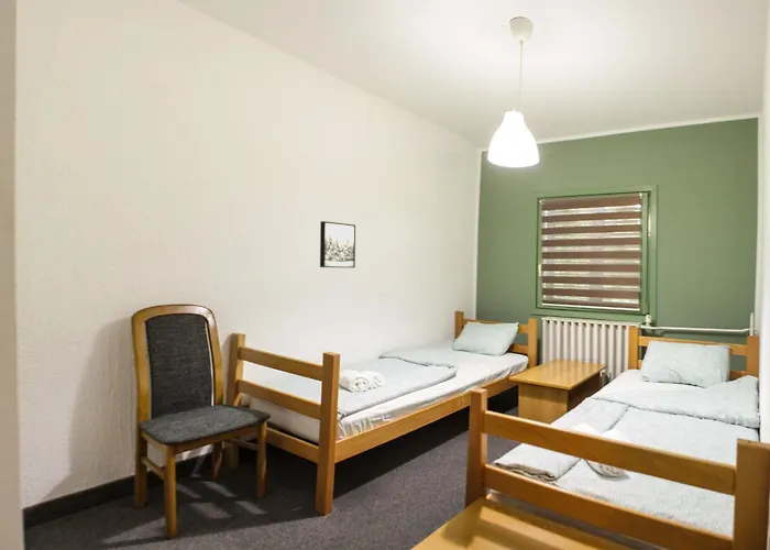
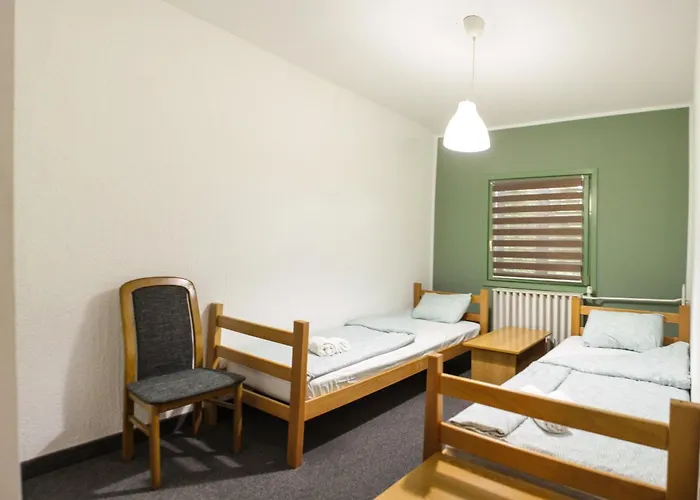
- wall art (338, 245)
